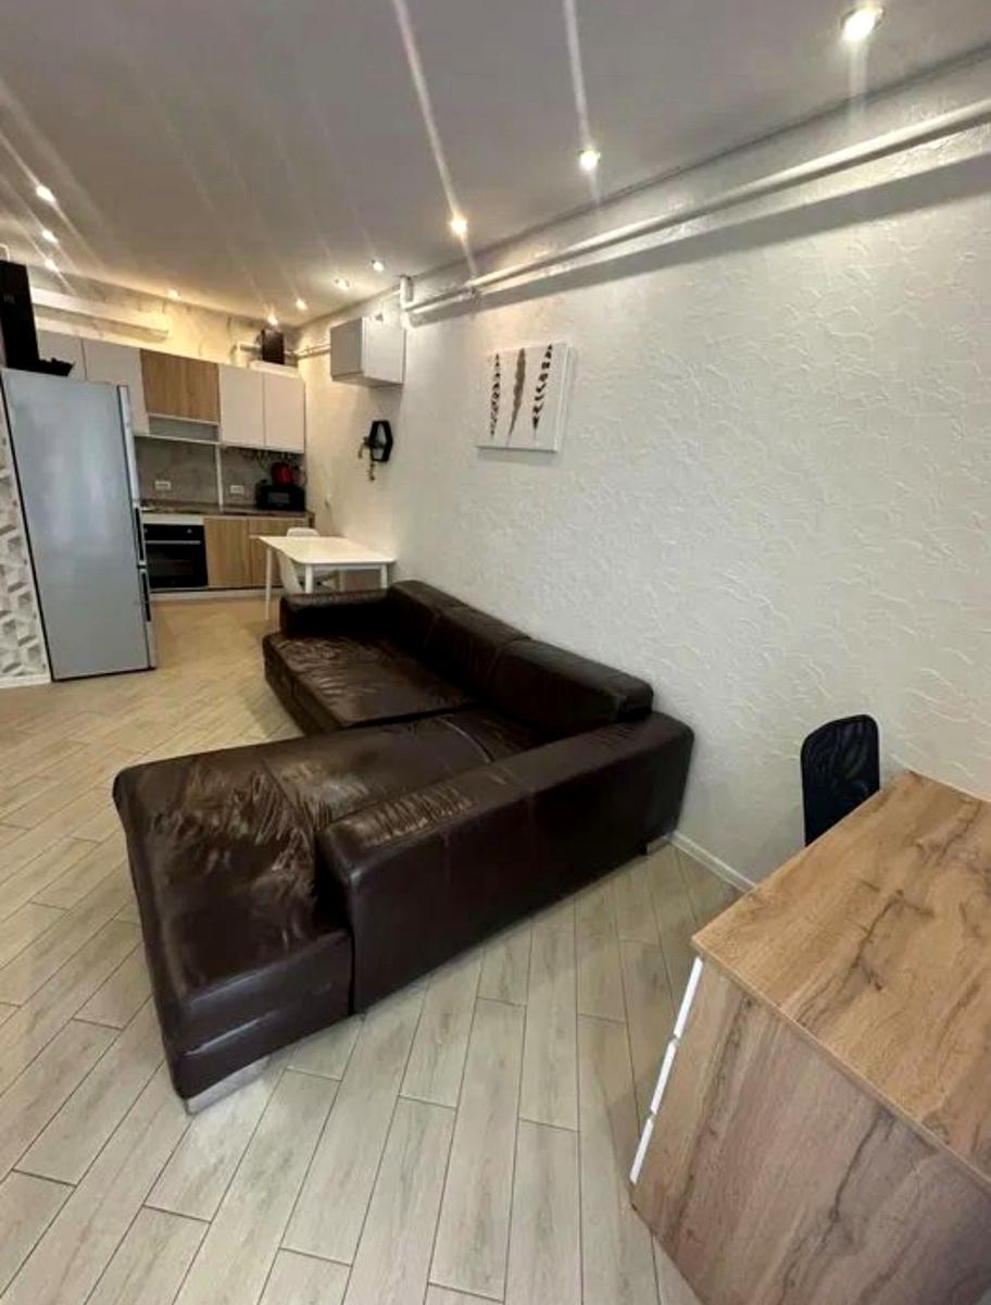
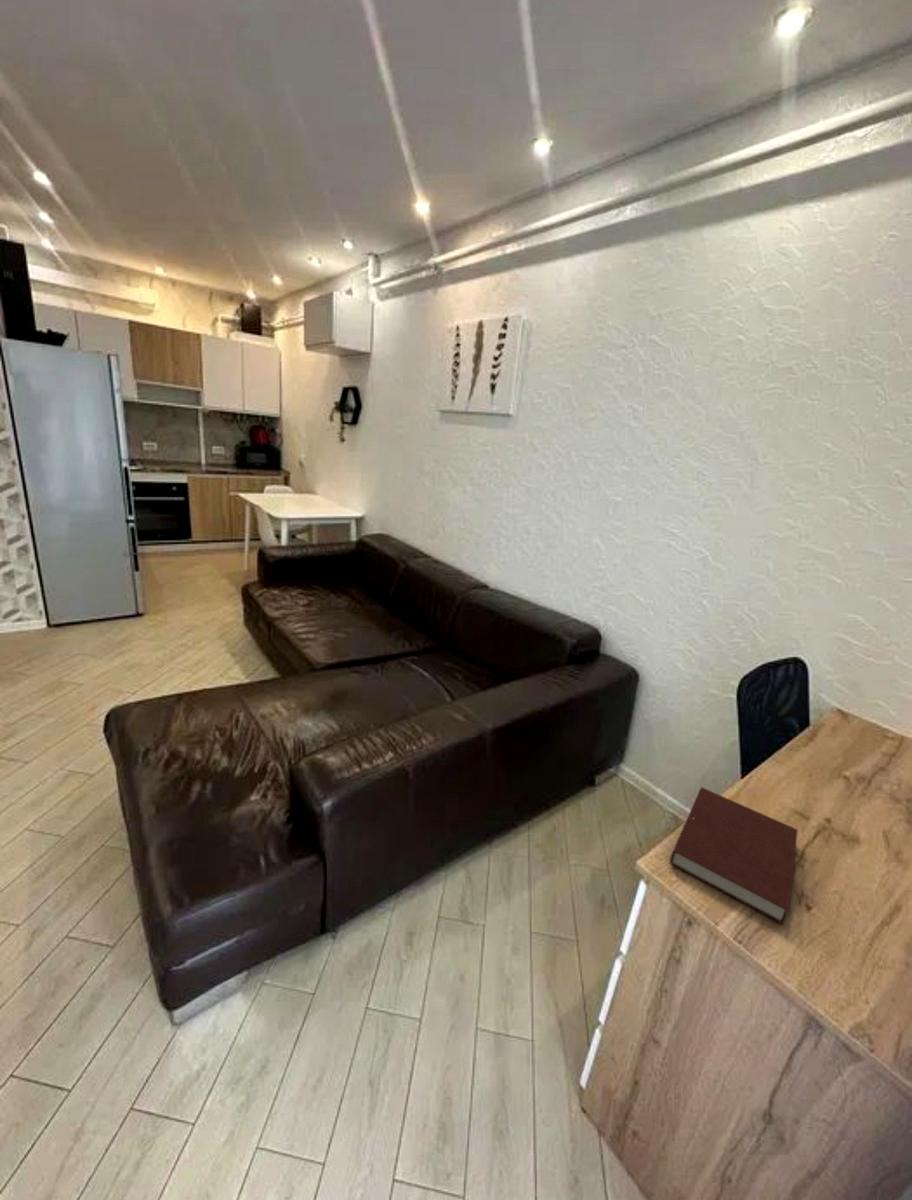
+ notebook (735, 845)
